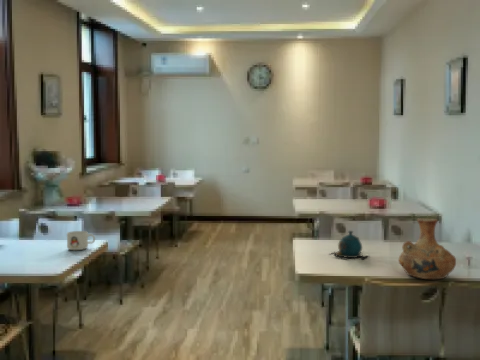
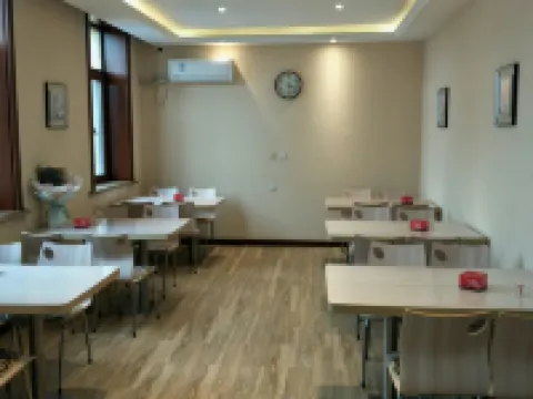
- teapot (348, 243)
- vase (427, 247)
- mug (81, 240)
